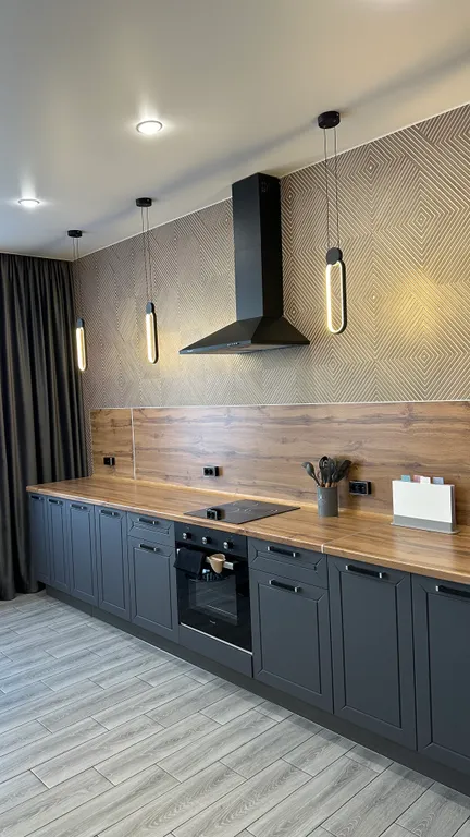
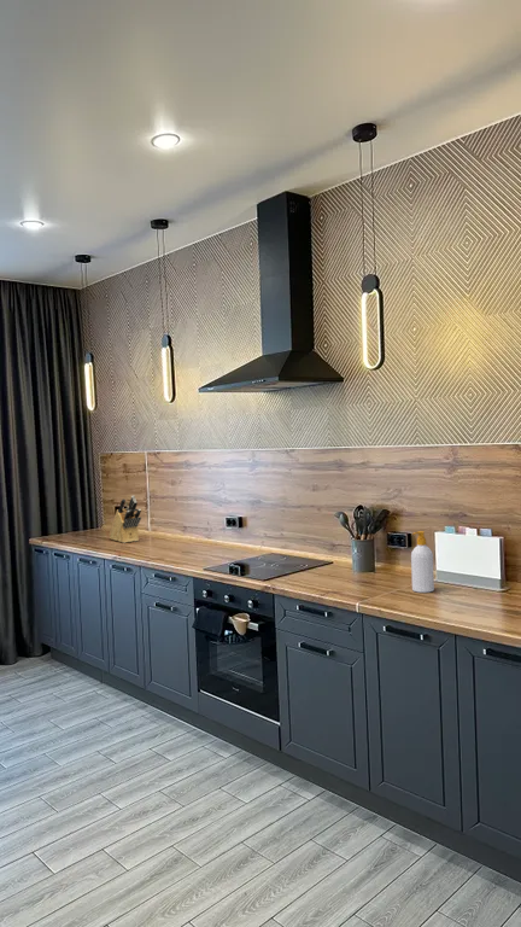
+ knife block (124, 518)
+ soap bottle (421, 560)
